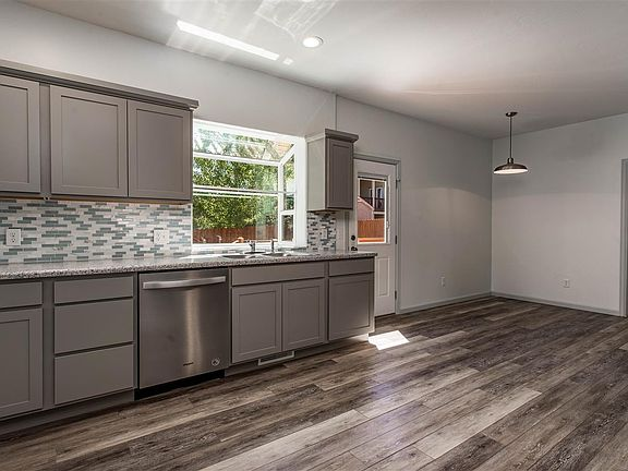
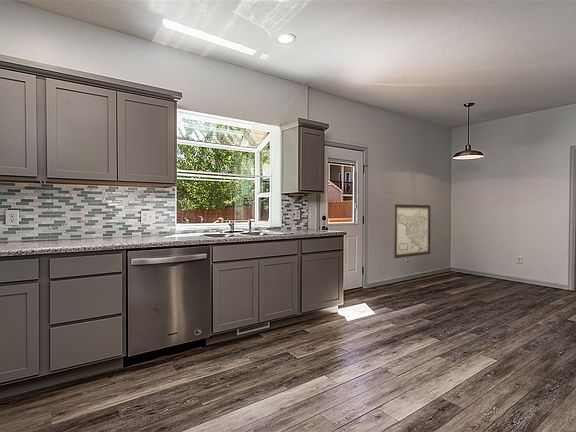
+ wall art (412, 230)
